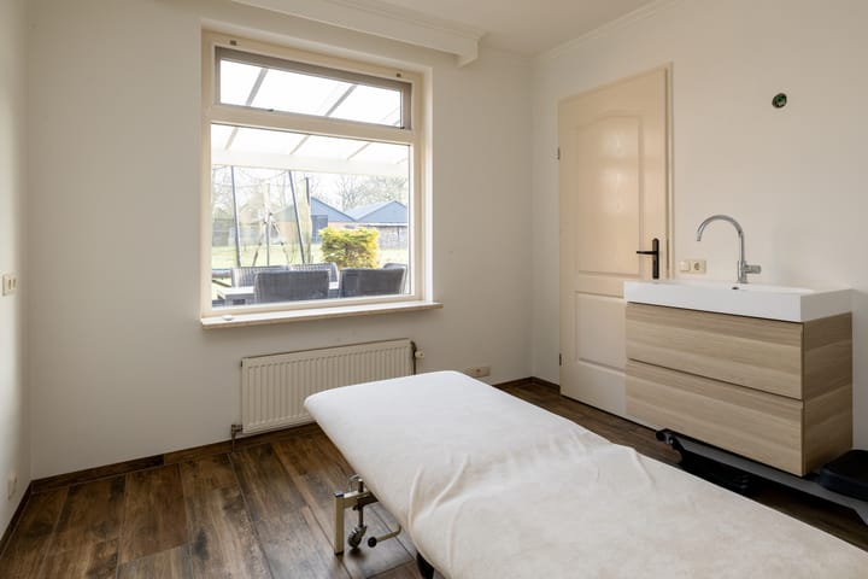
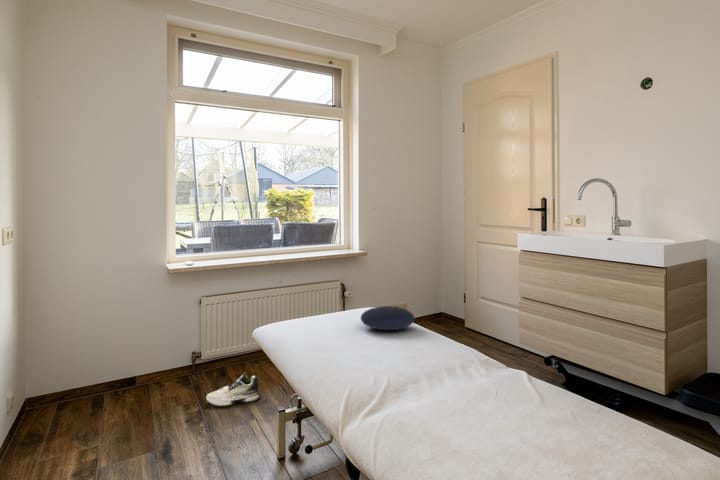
+ cushion (387, 317)
+ shoe (233, 387)
